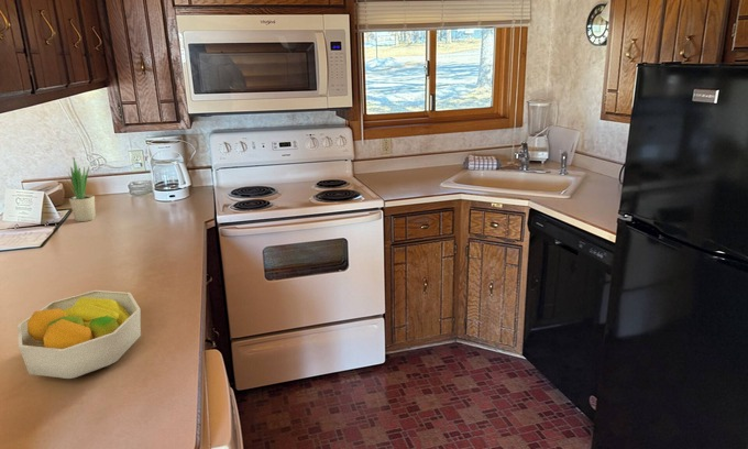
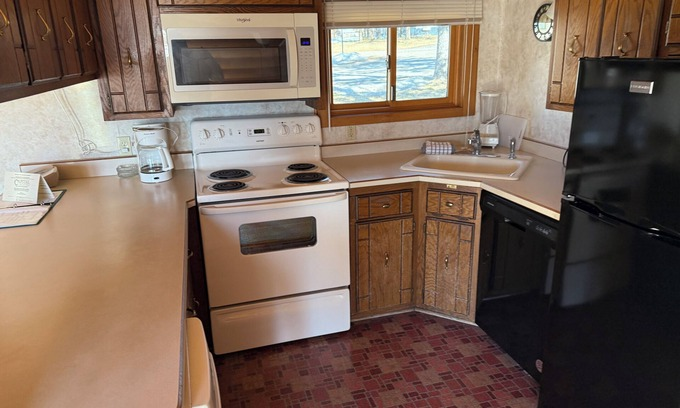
- fruit bowl (82, 326)
- potted plant (79, 188)
